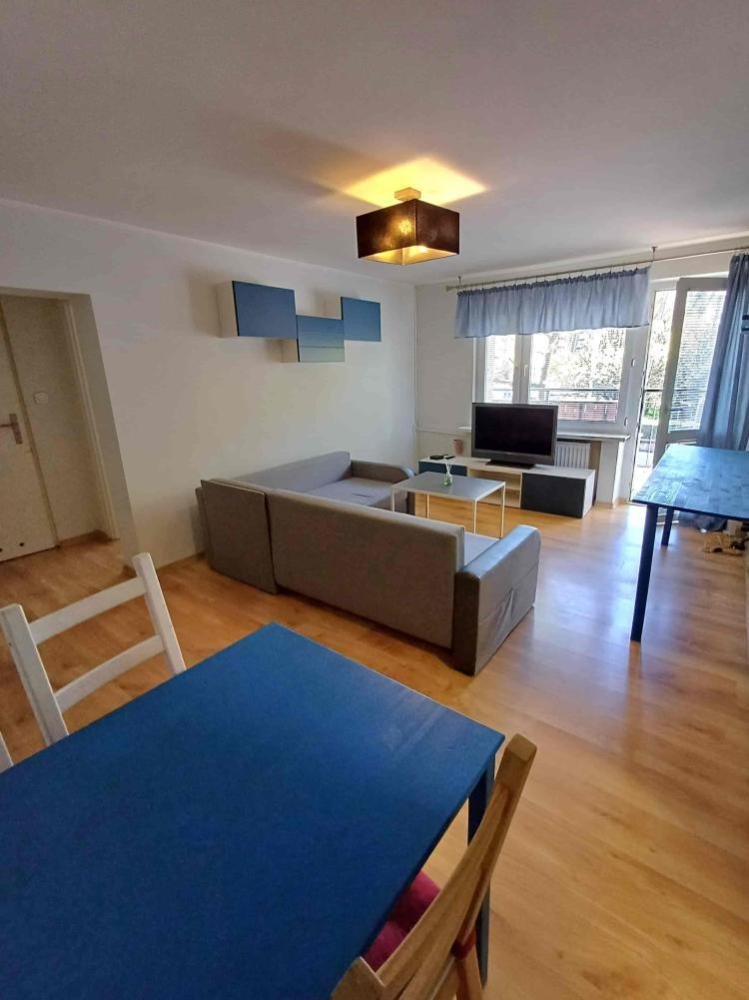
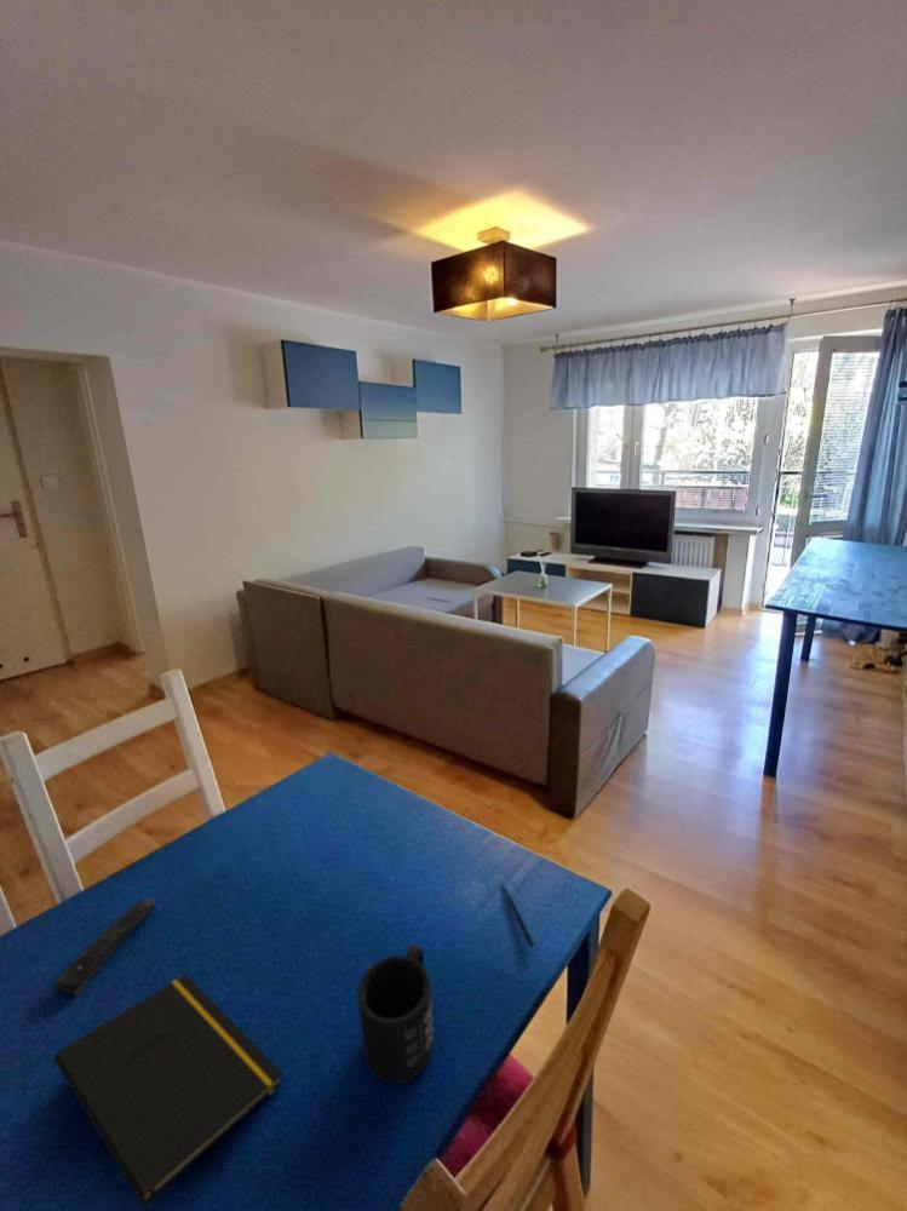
+ remote control (111, 940)
+ pen (516, 911)
+ mug (402, 1000)
+ notepad (168, 1067)
